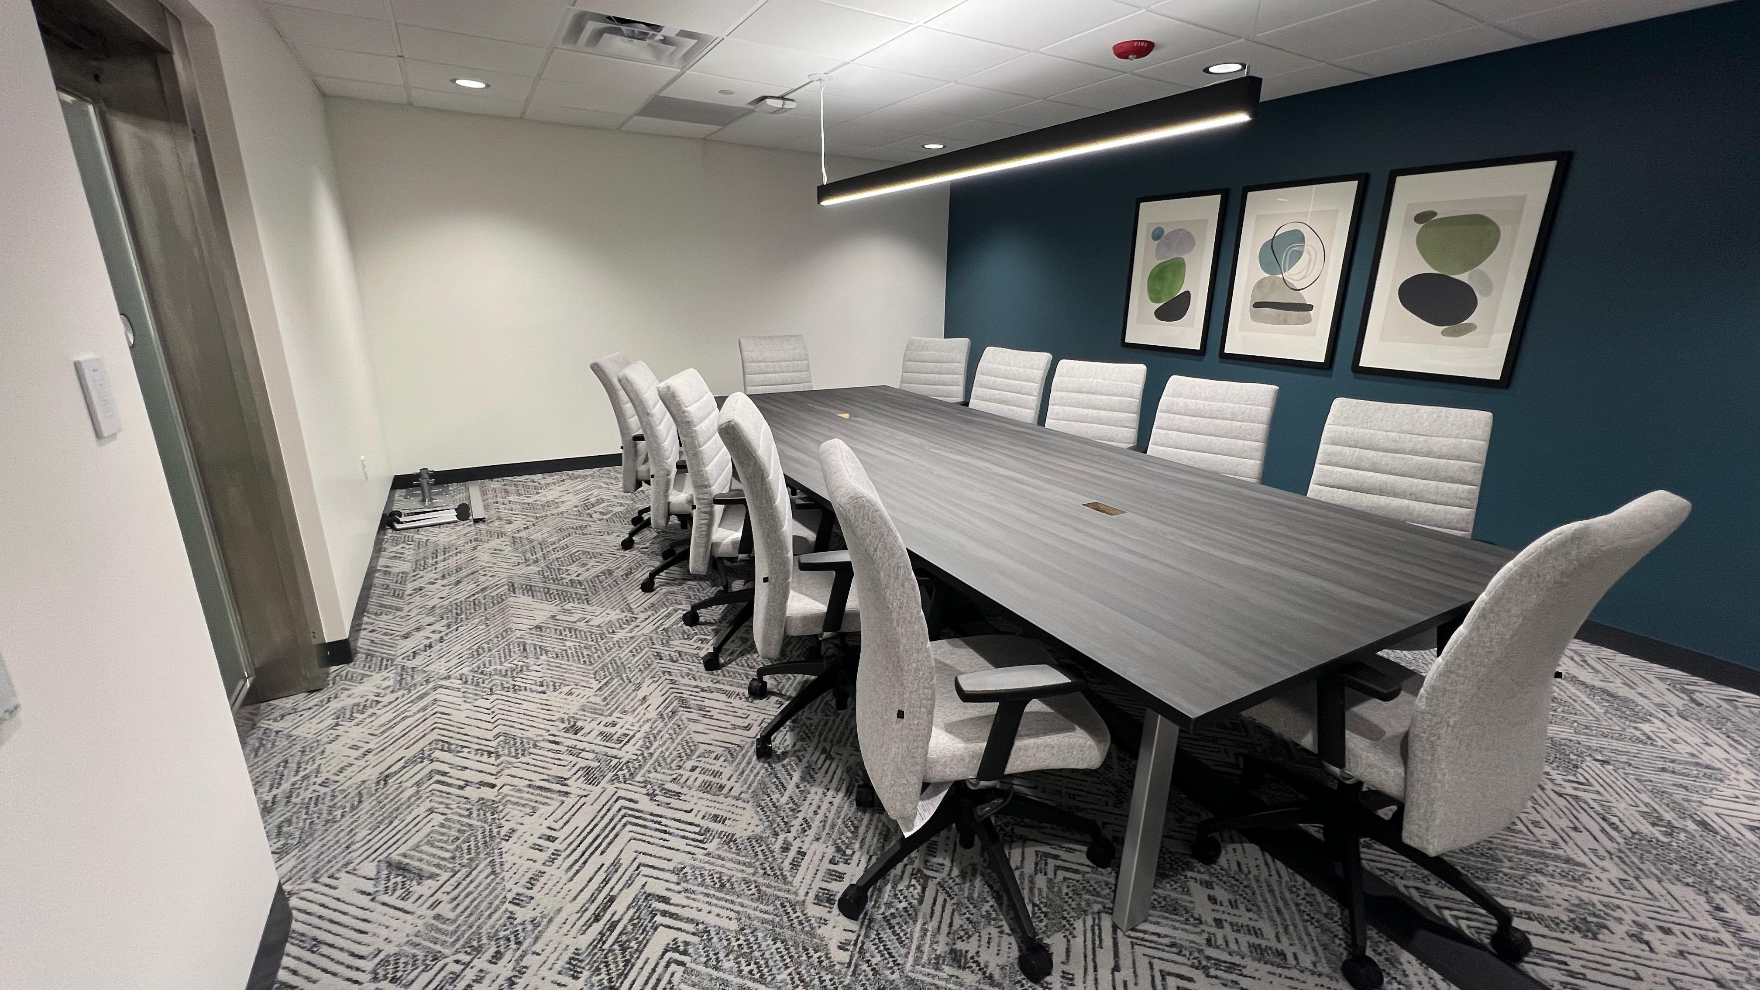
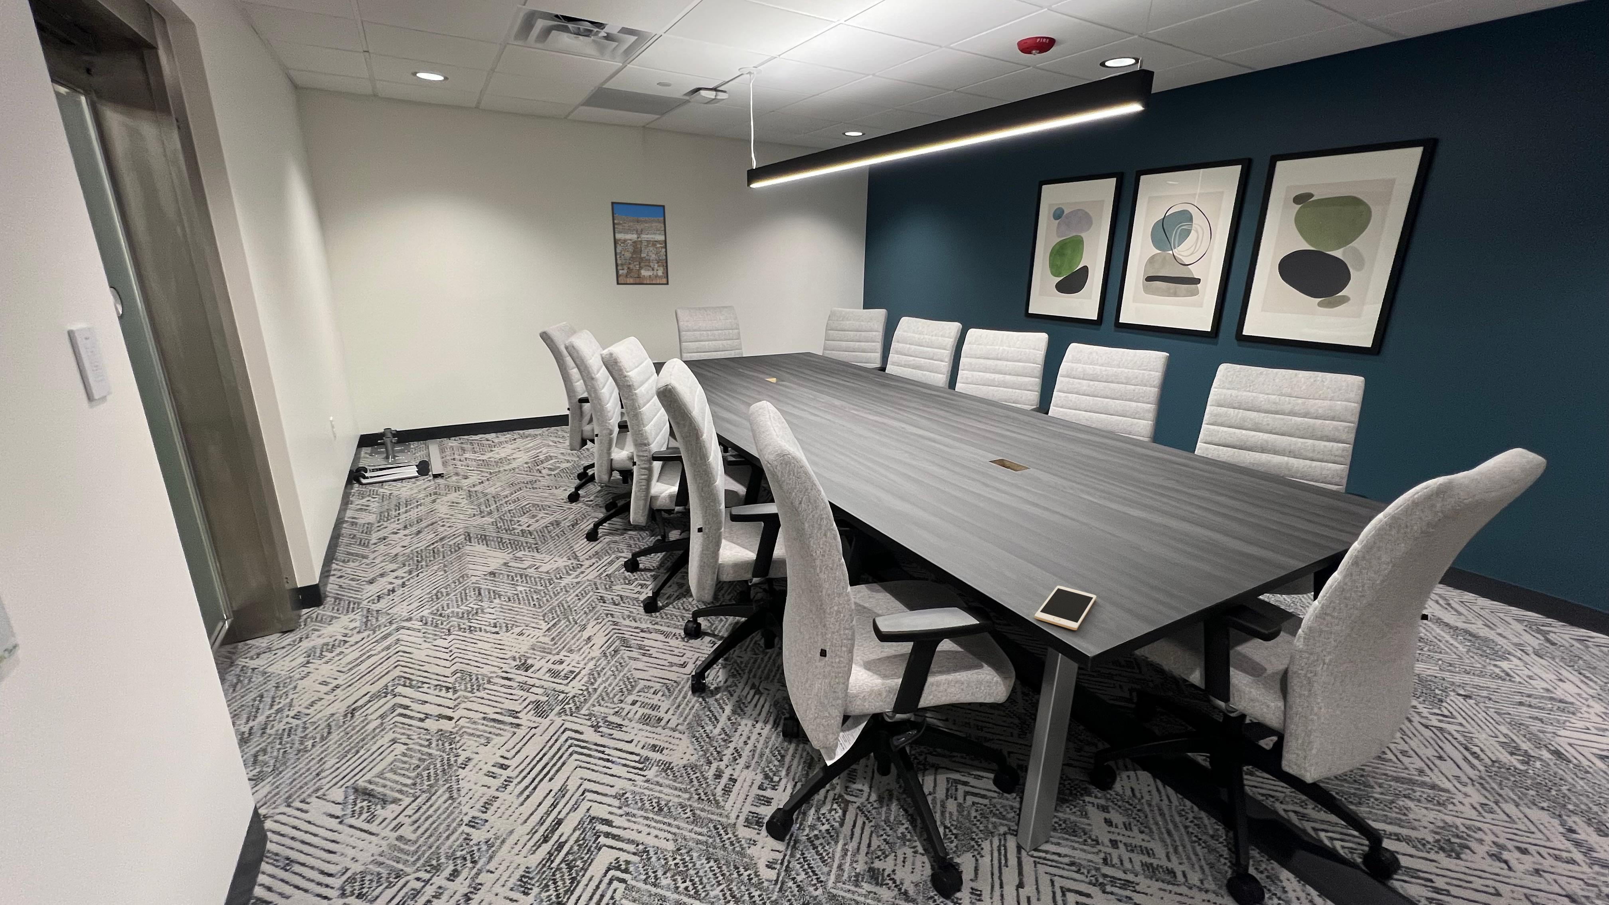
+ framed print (641, 244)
+ cell phone (1066, 607)
